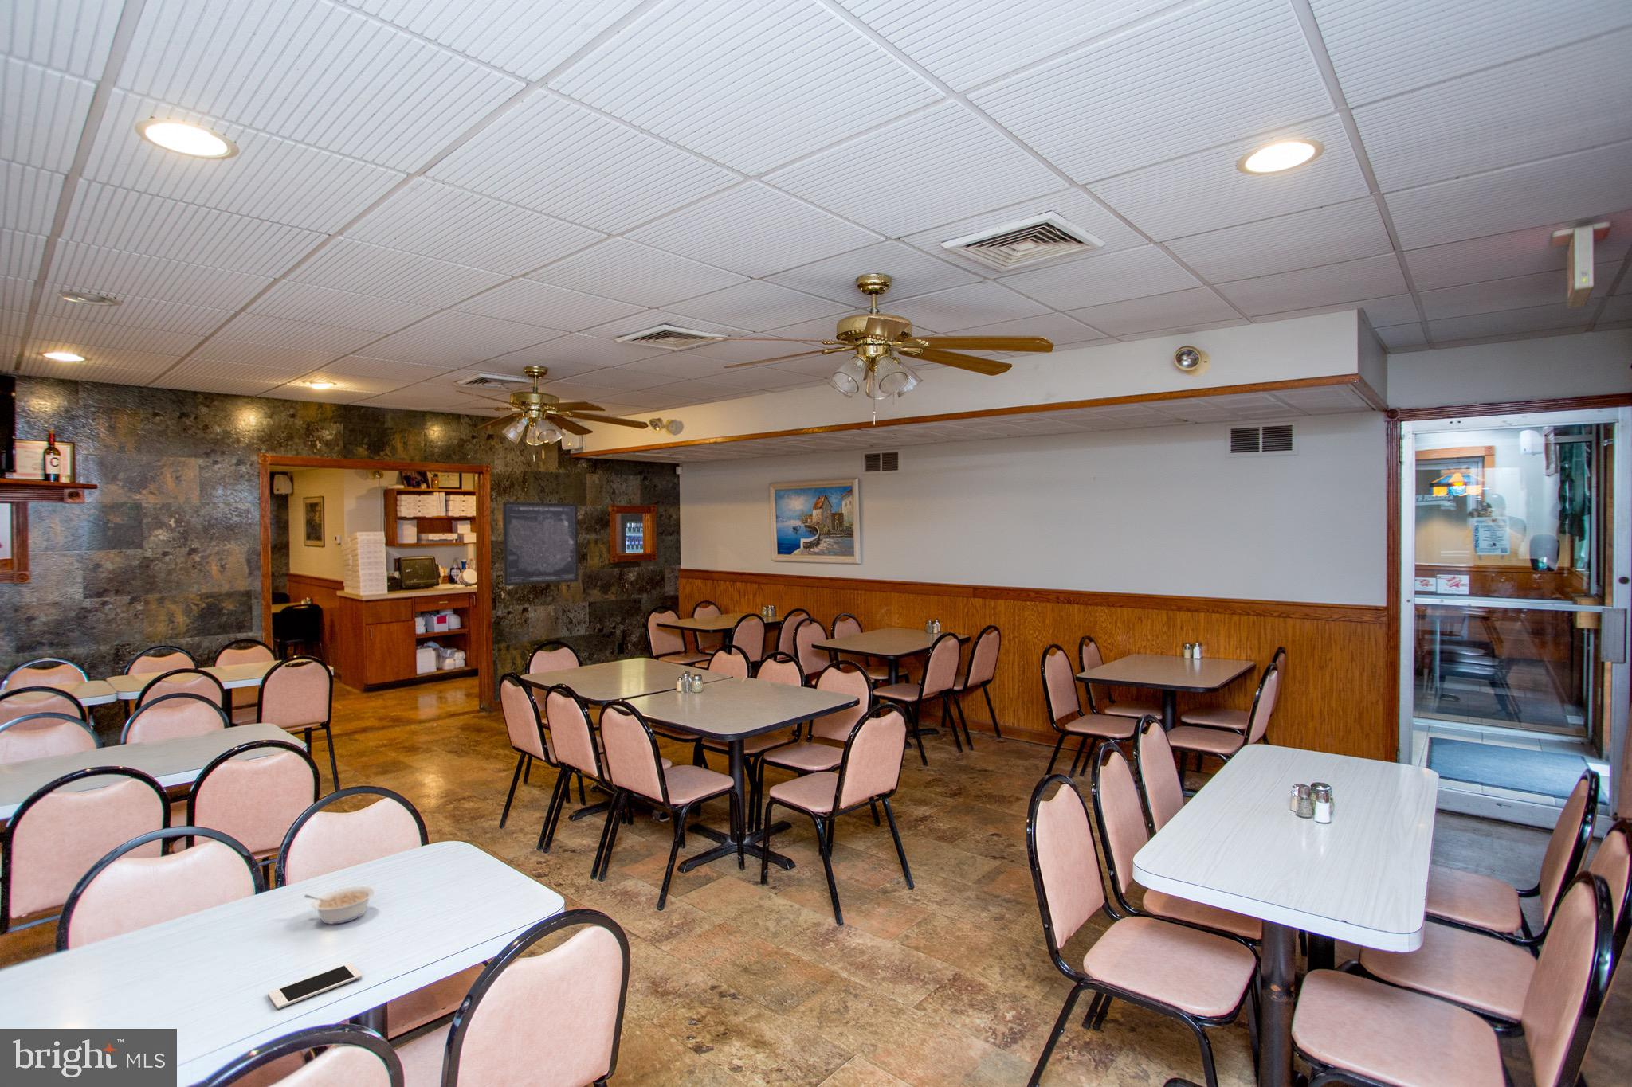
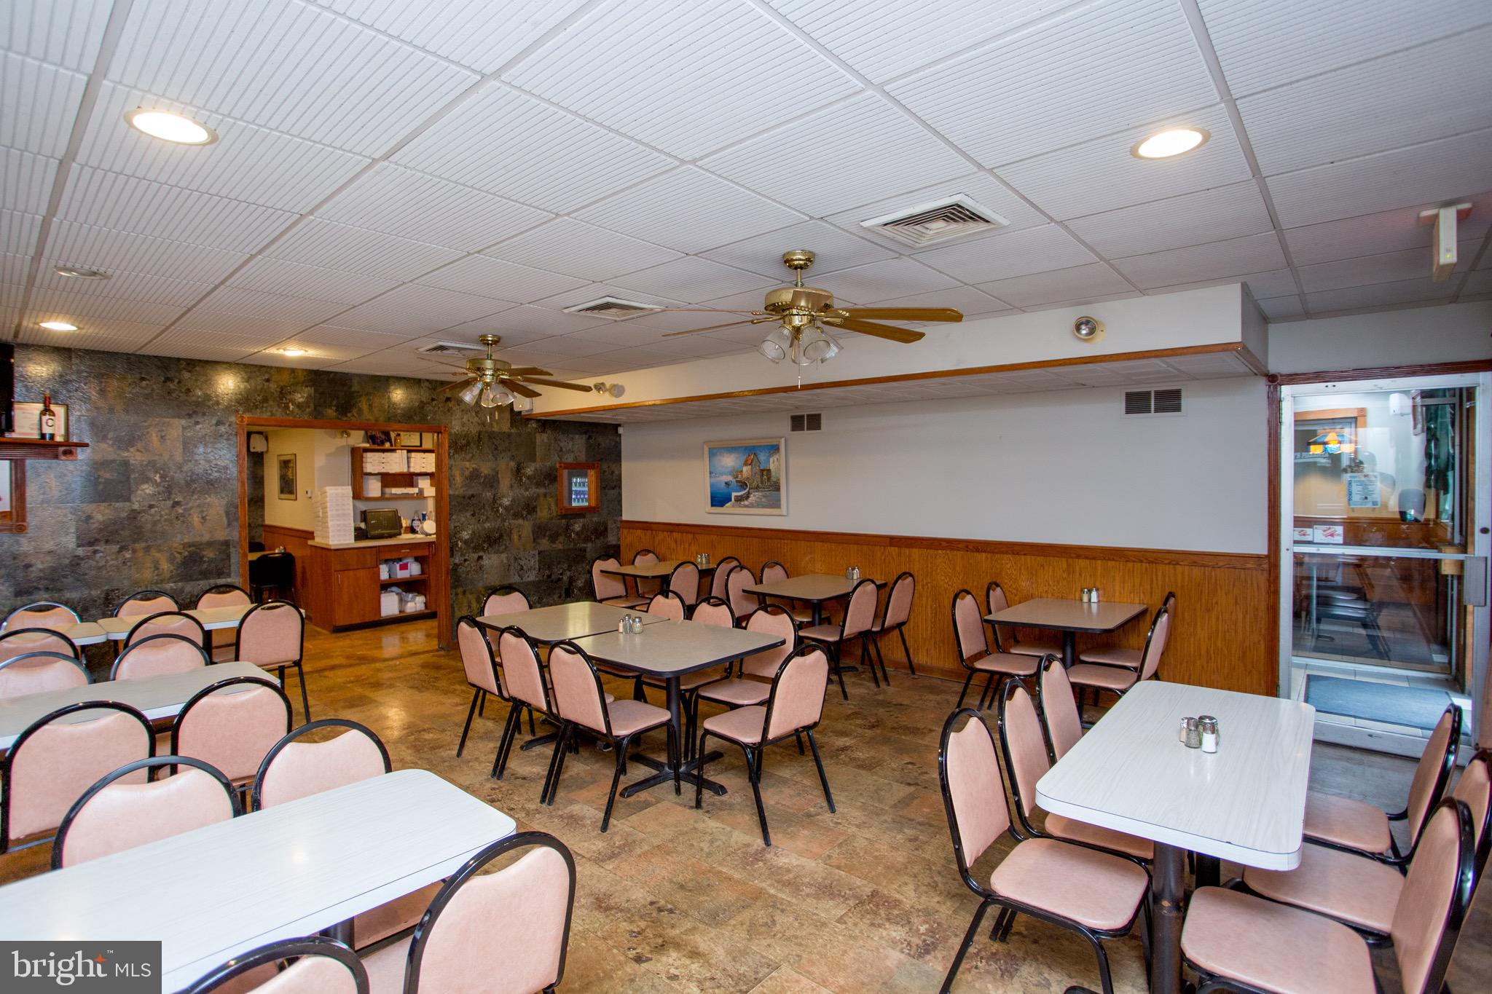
- cell phone (315, 984)
- wall art (542, 544)
- legume (341, 905)
